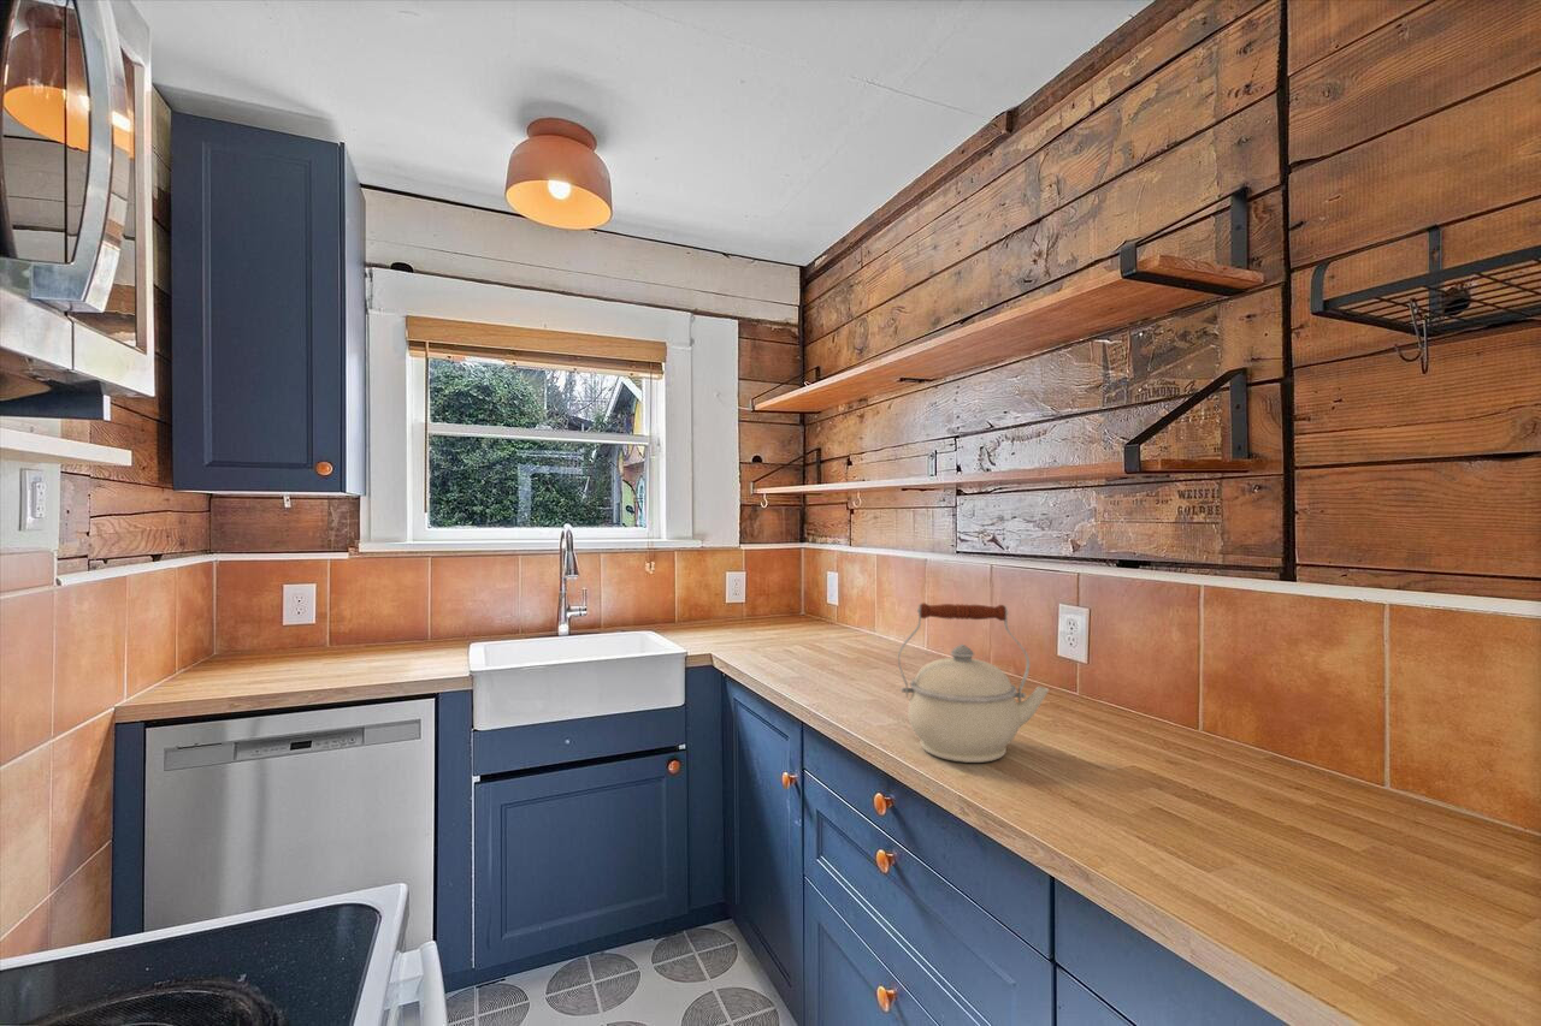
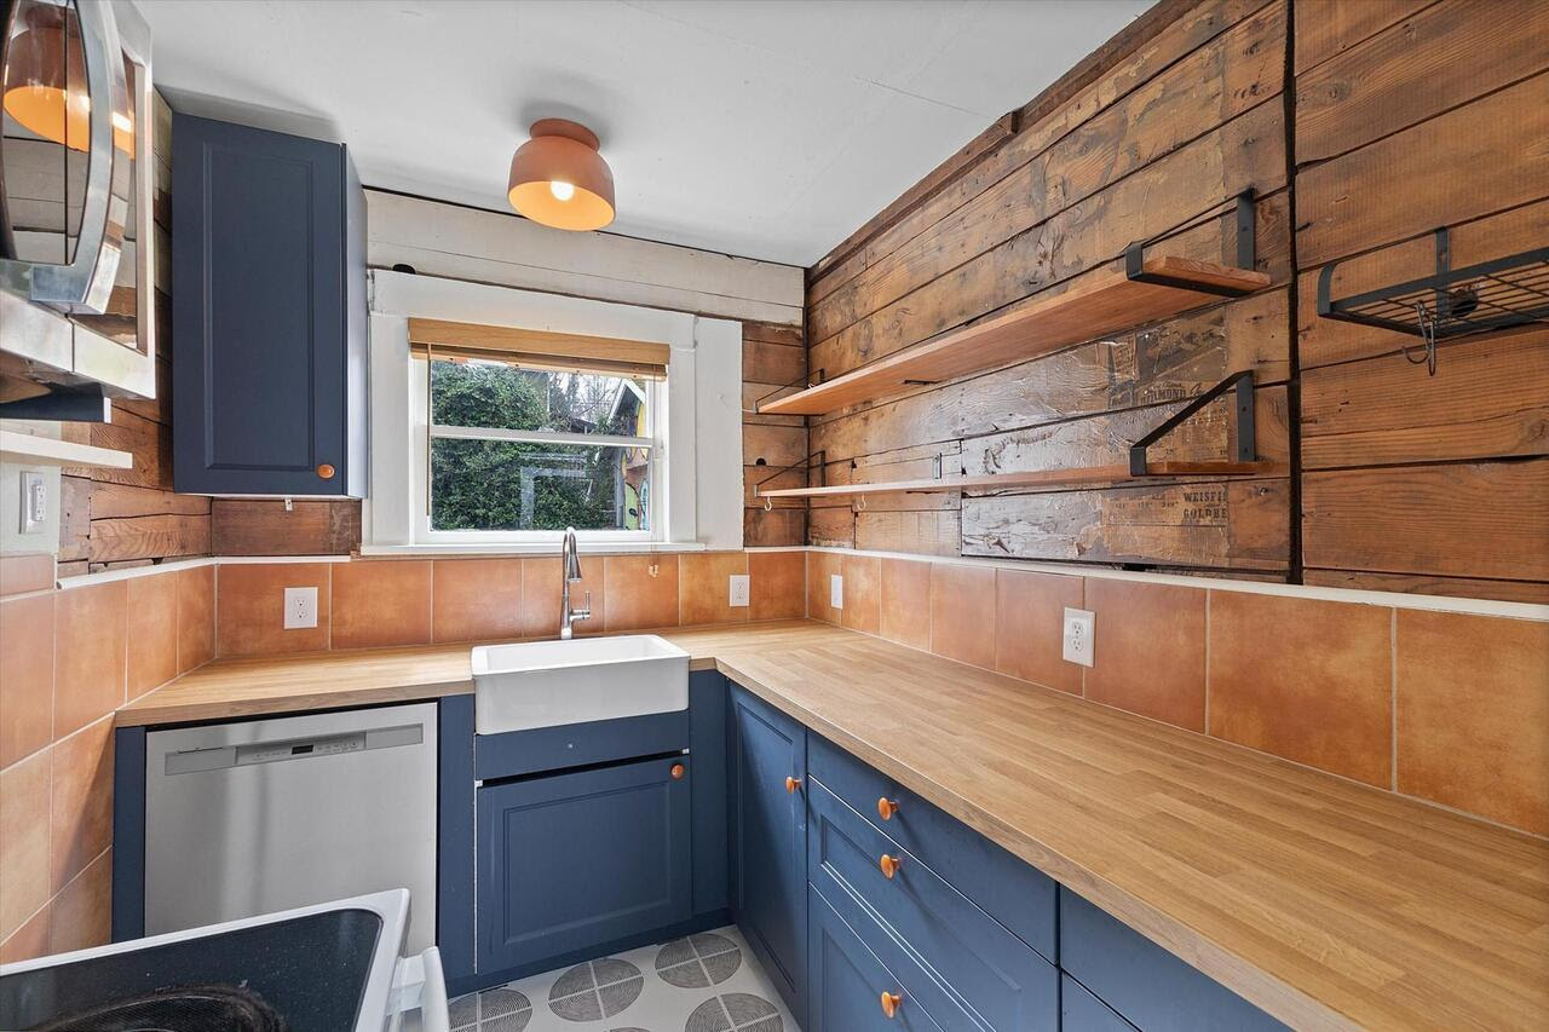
- kettle (972, 676)
